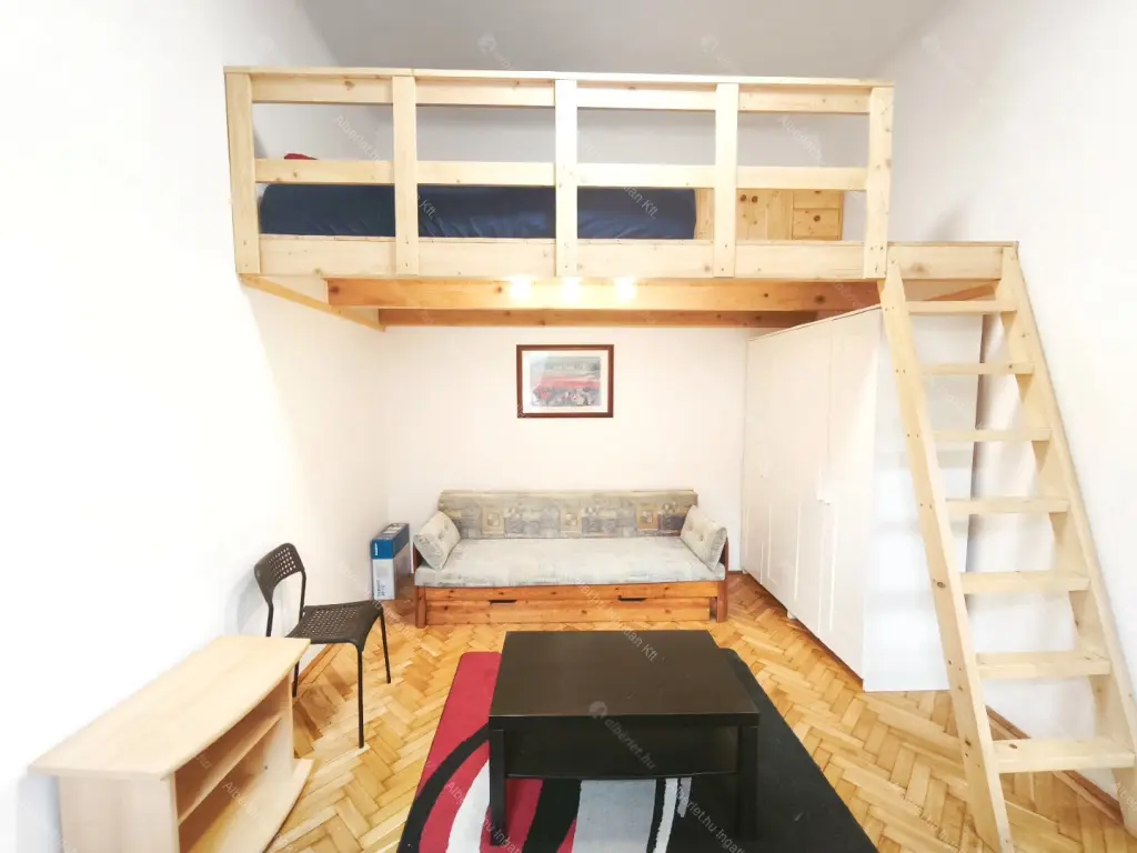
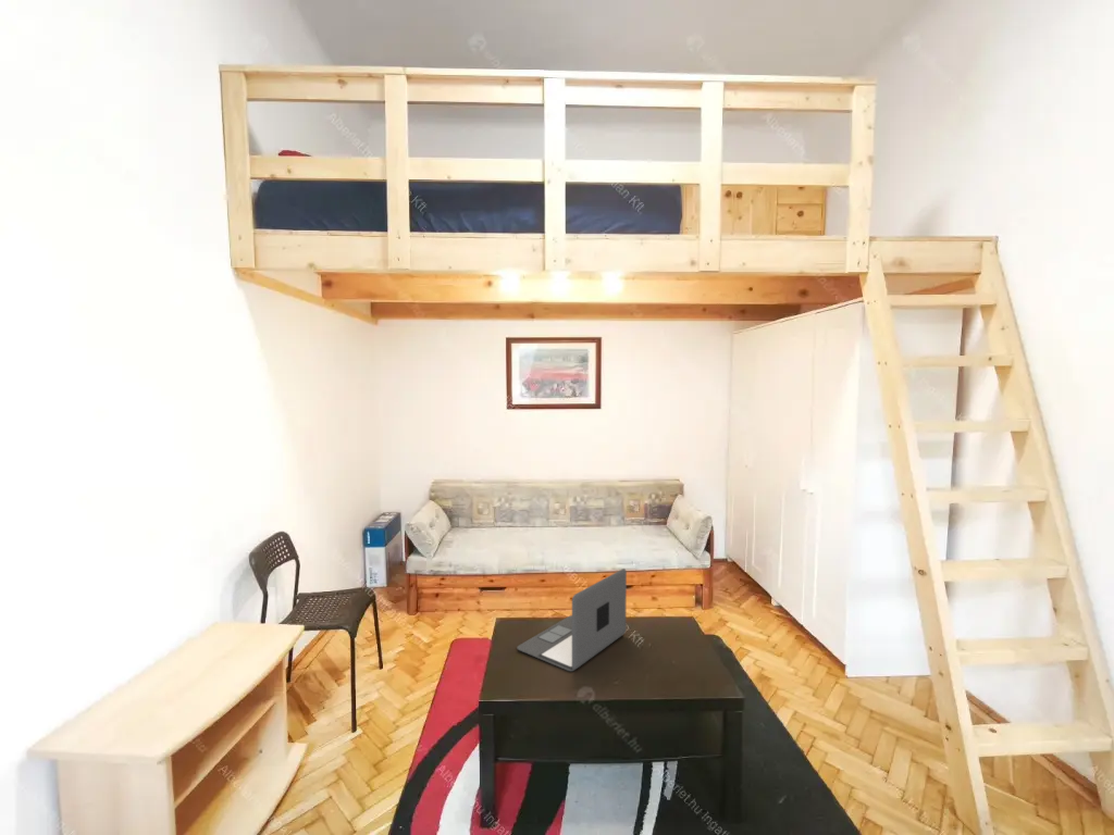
+ laptop (572, 608)
